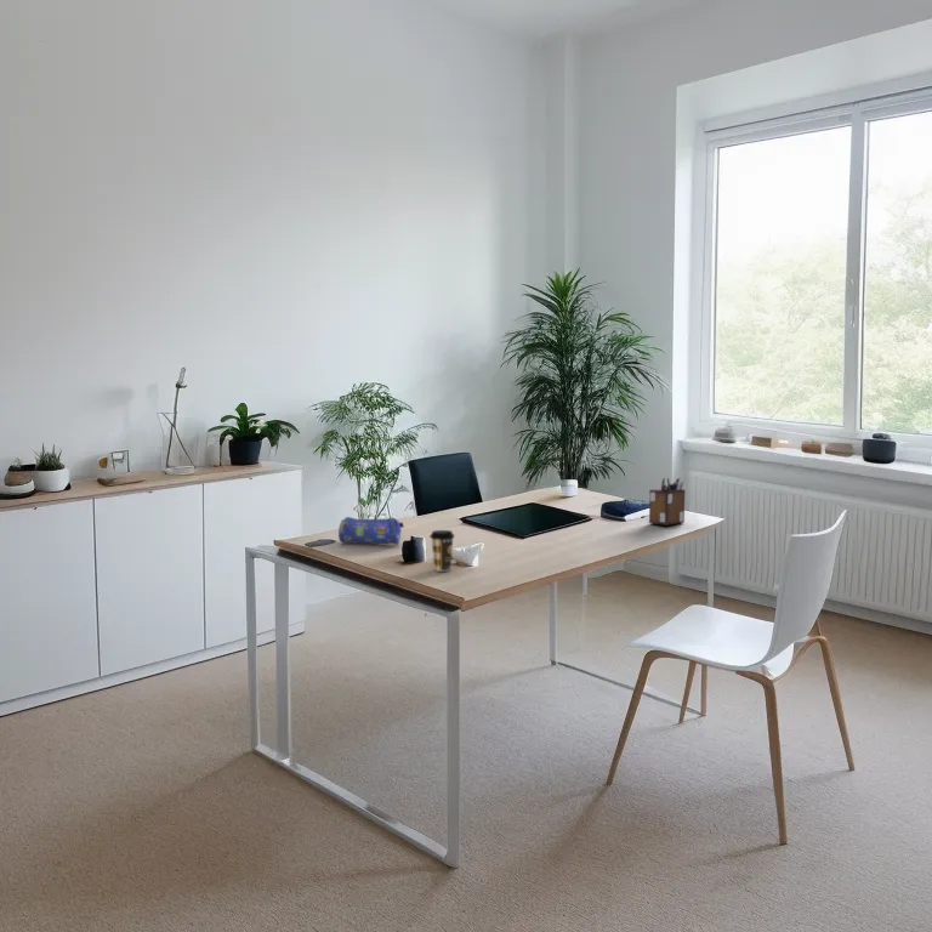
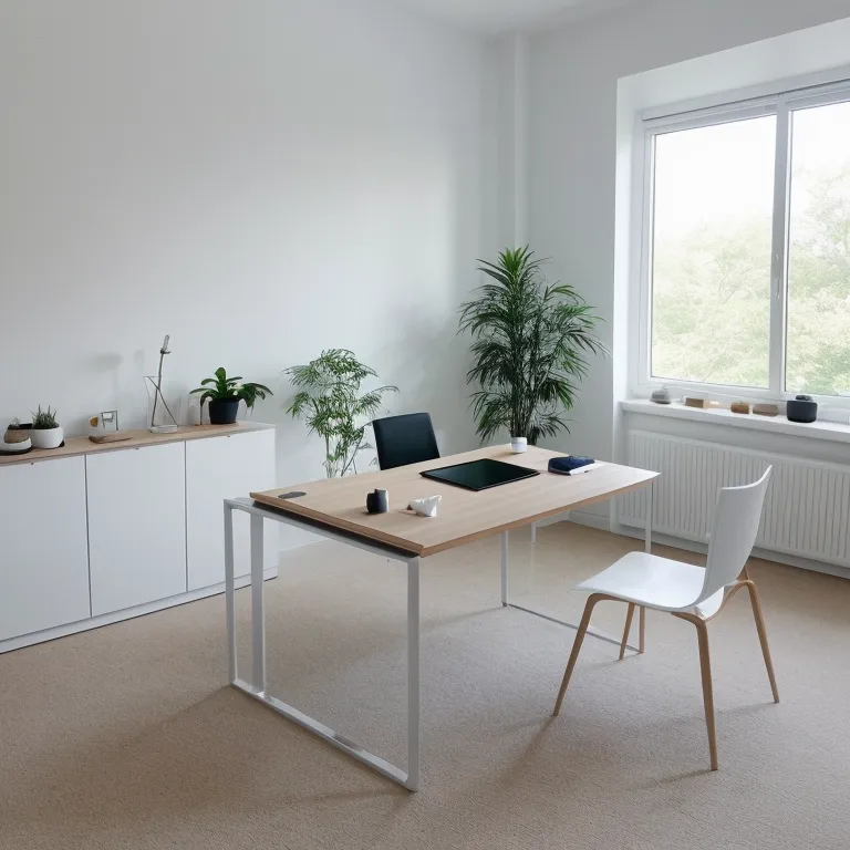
- pencil case (370, 529)
- coffee cup (442, 550)
- desk organizer (666, 500)
